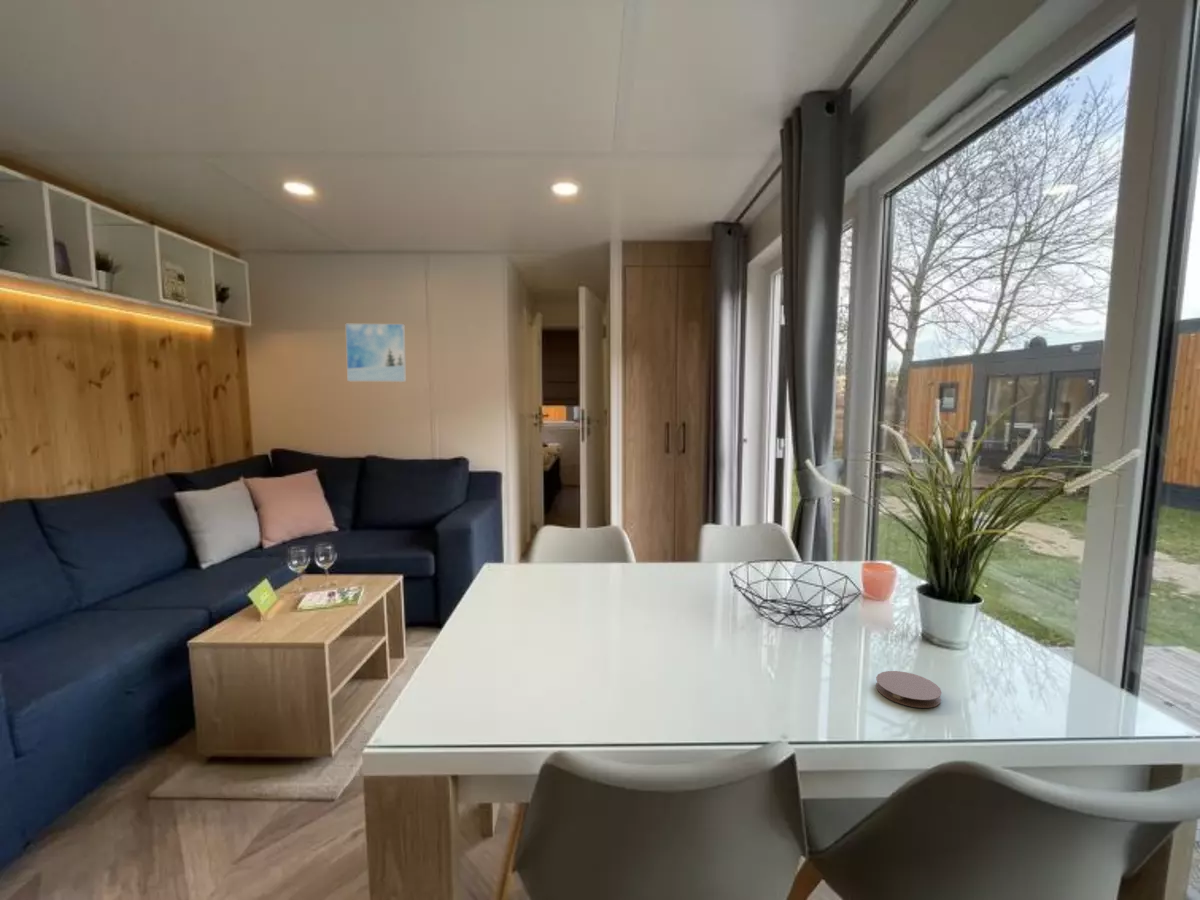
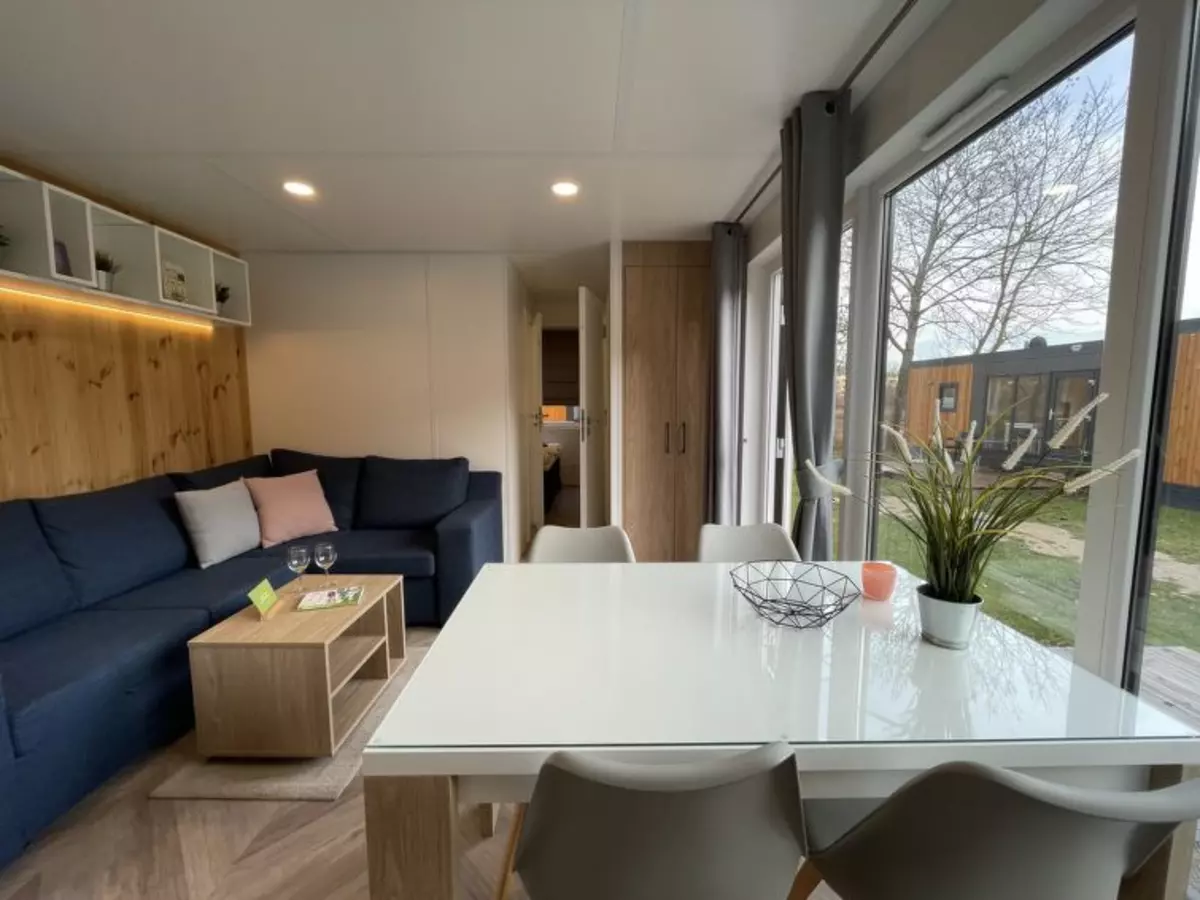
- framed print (376, 352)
- coaster (907, 688)
